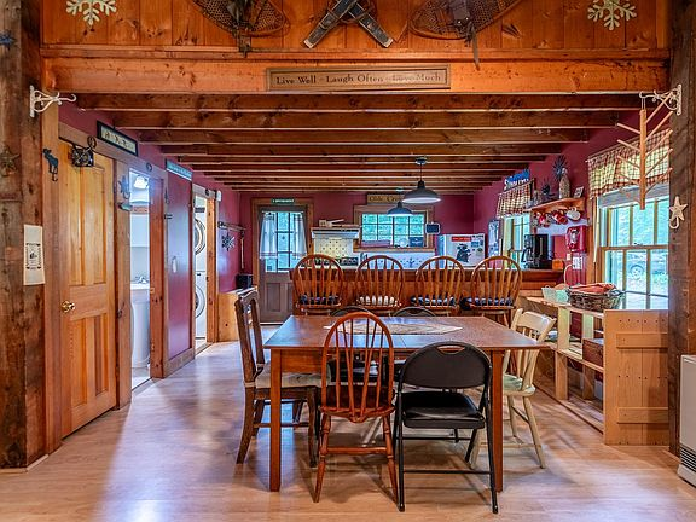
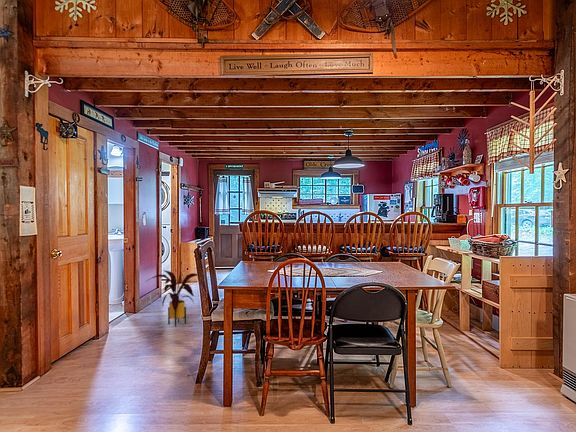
+ house plant (174, 297)
